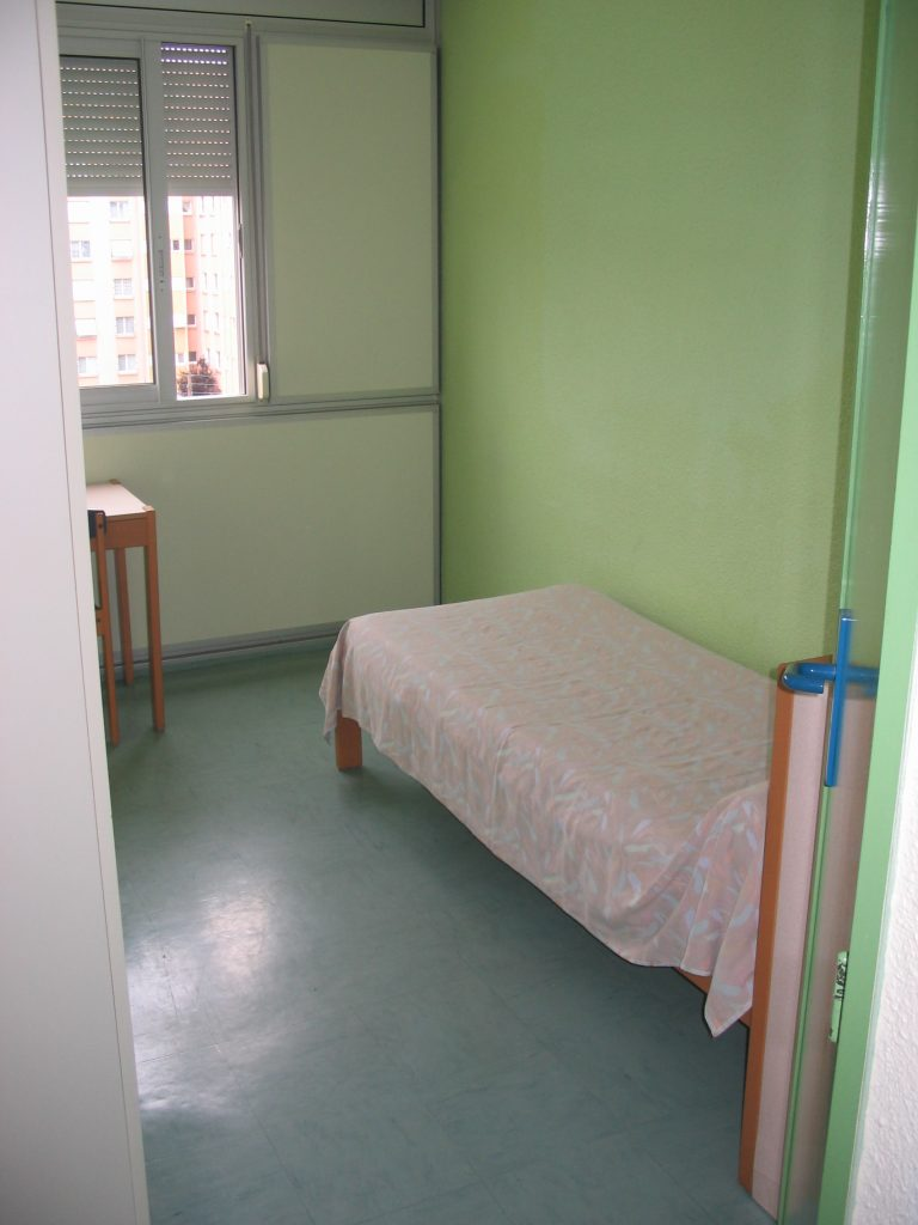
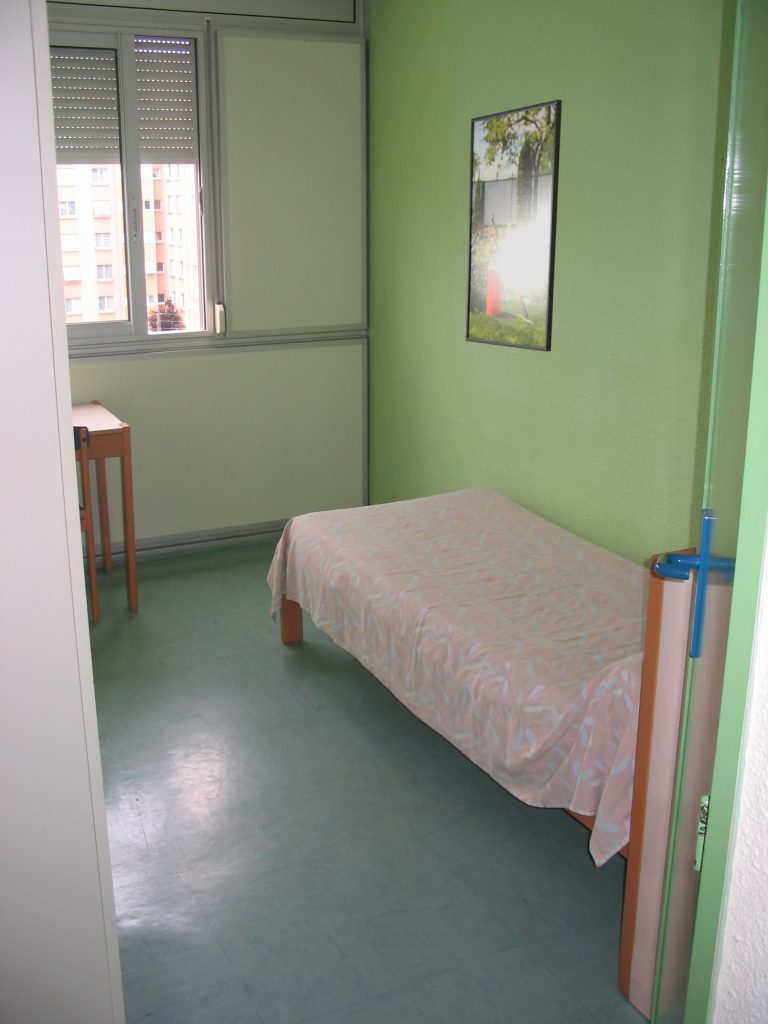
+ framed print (509, 230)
